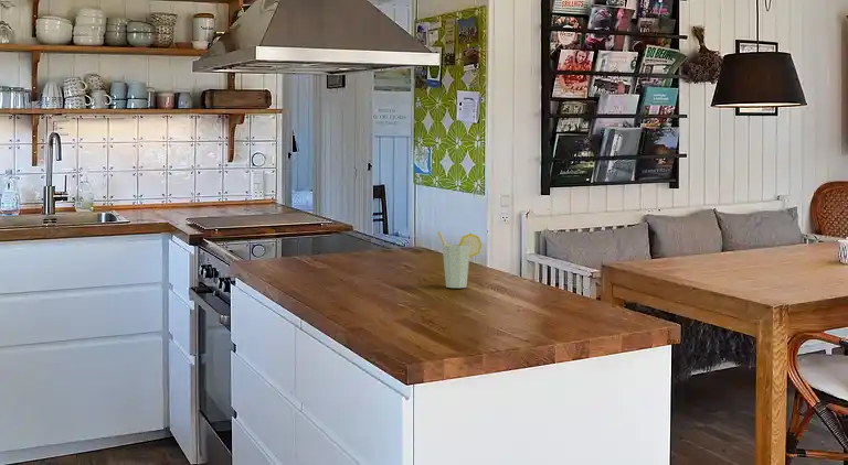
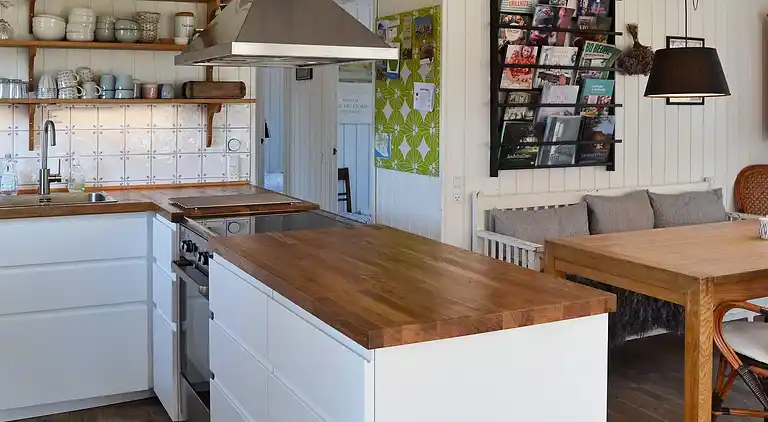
- cup (459, 259)
